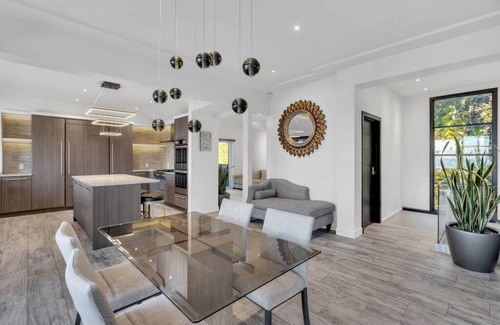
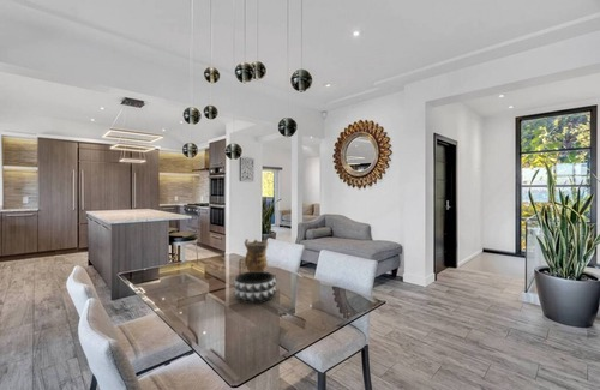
+ decorative bowl (254, 286)
+ vase (256, 256)
